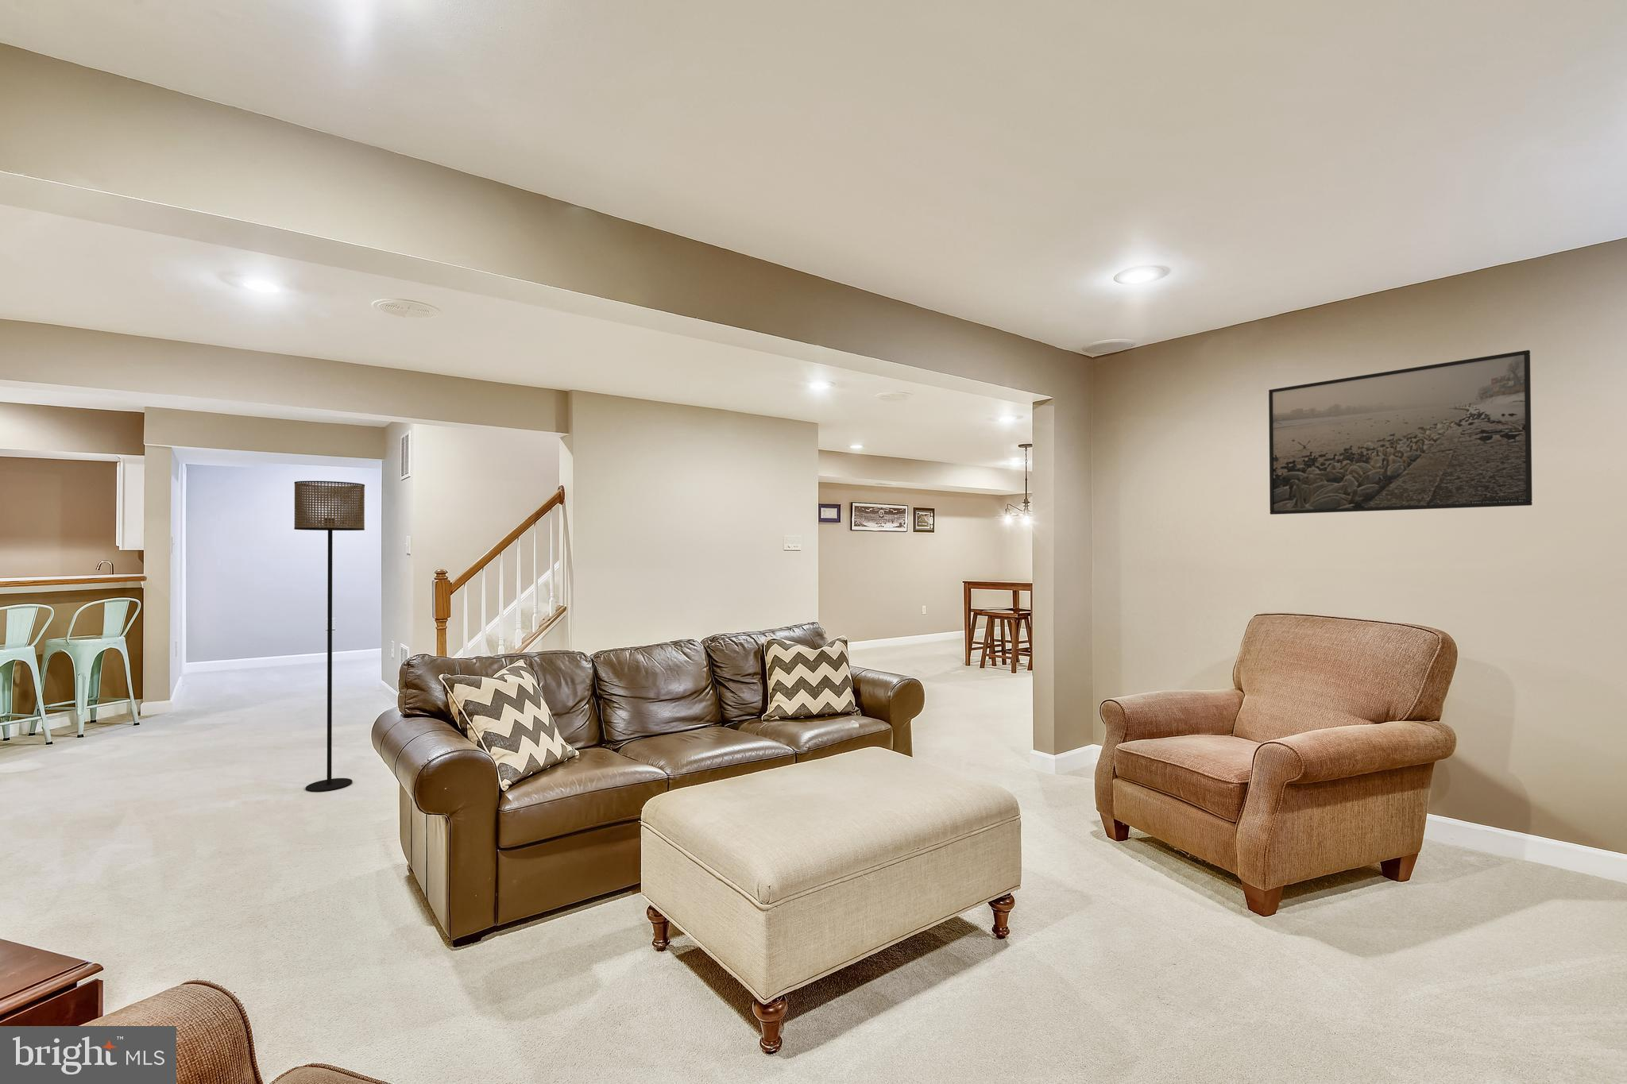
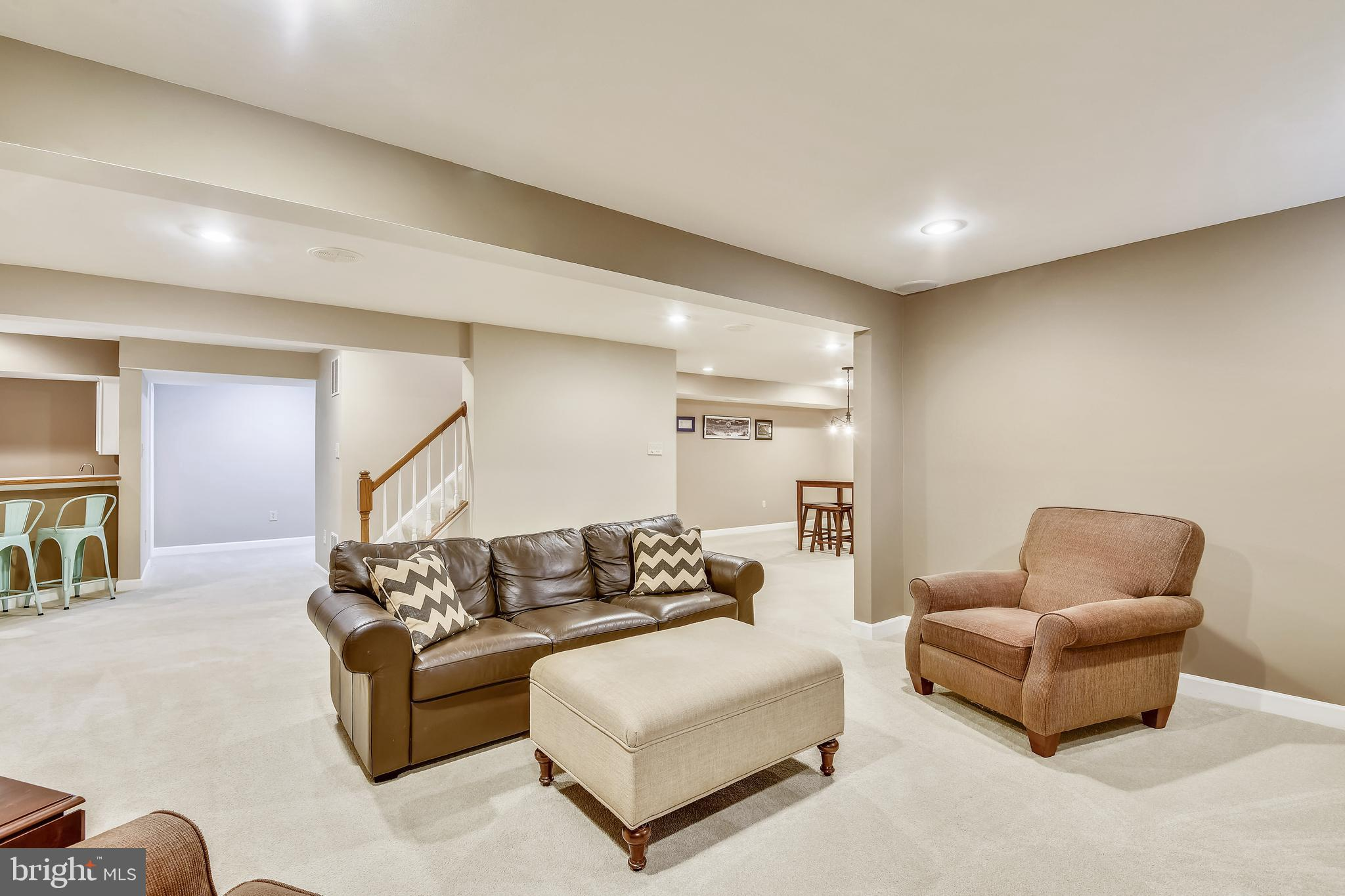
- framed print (1385, 440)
- floor lamp (330, 634)
